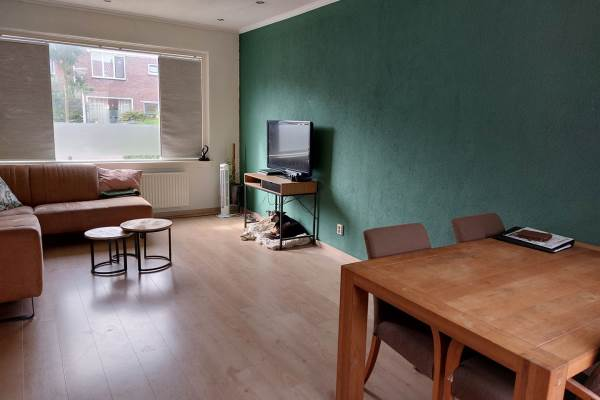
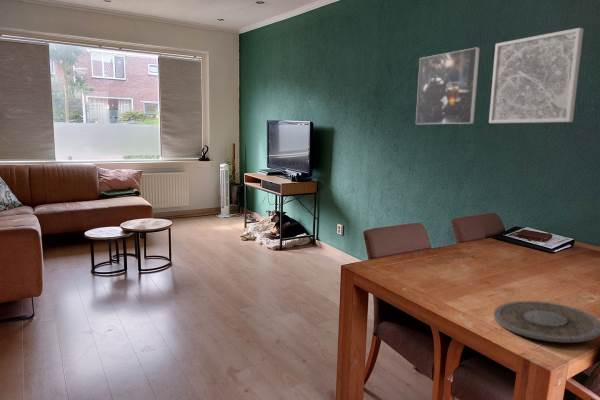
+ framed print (445, 89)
+ wall art (531, 80)
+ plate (545, 318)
